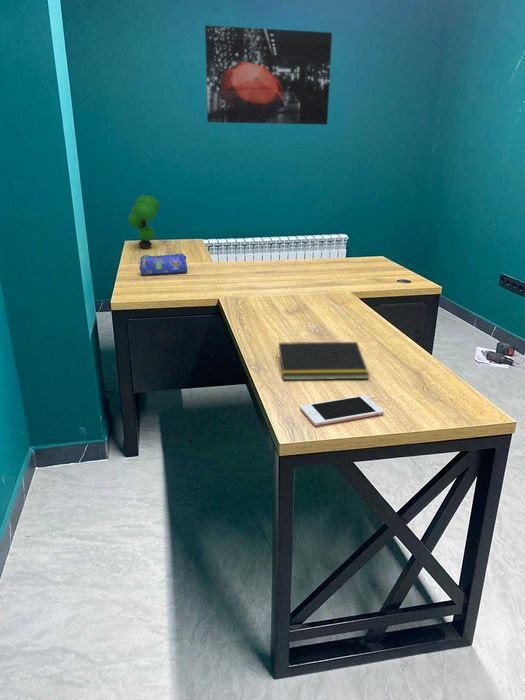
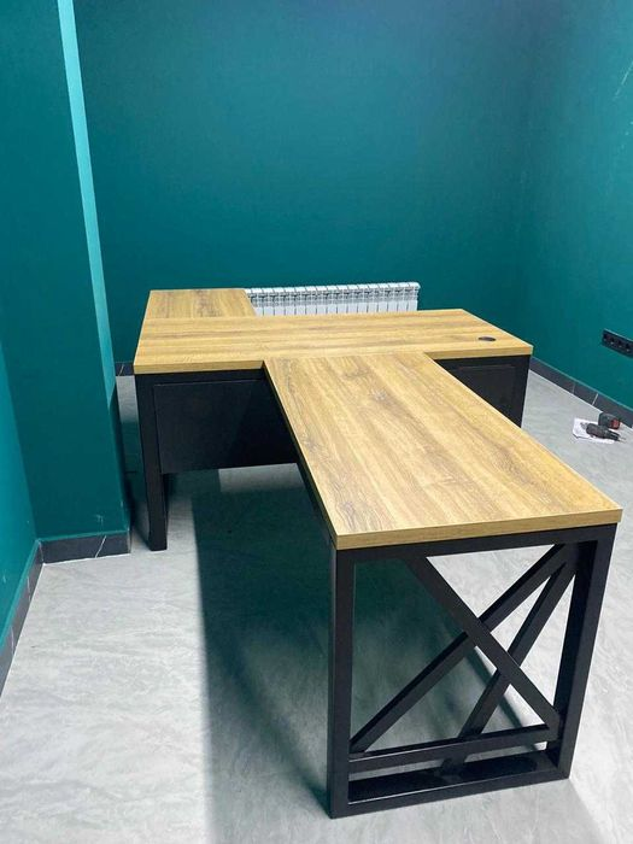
- pencil case (163, 263)
- cell phone (341, 409)
- plant (144, 222)
- wall art (269, 77)
- notepad (321, 360)
